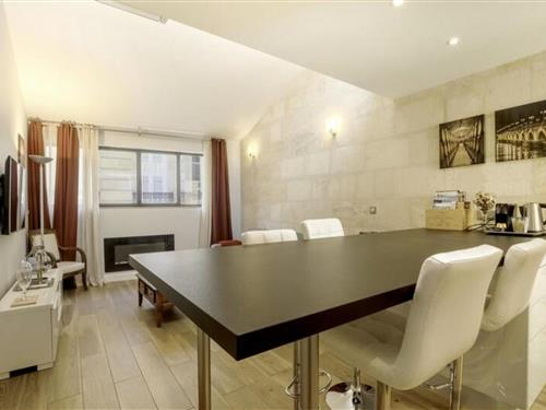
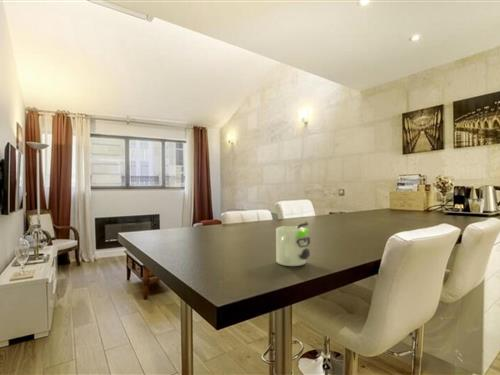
+ mug (291, 243)
